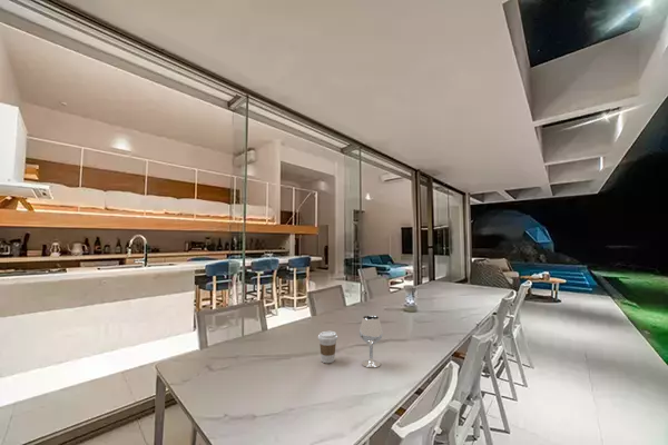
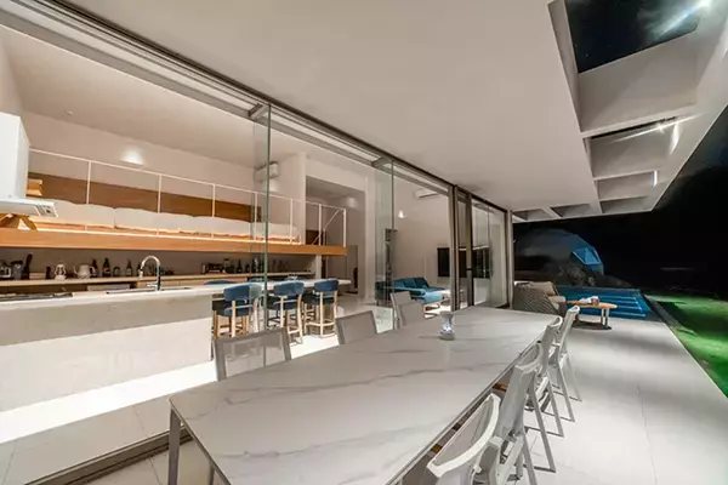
- wineglass (371, 340)
- coffee cup (327, 346)
